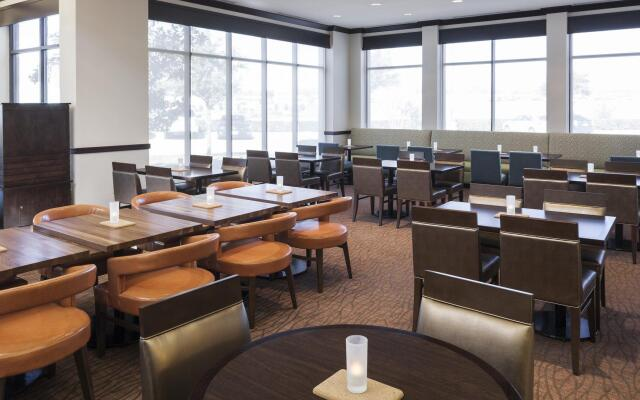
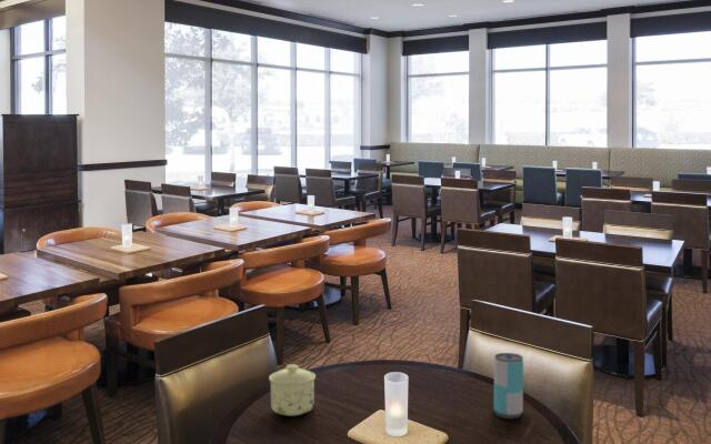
+ sugar bowl (292, 389)
+ beverage can (508, 384)
